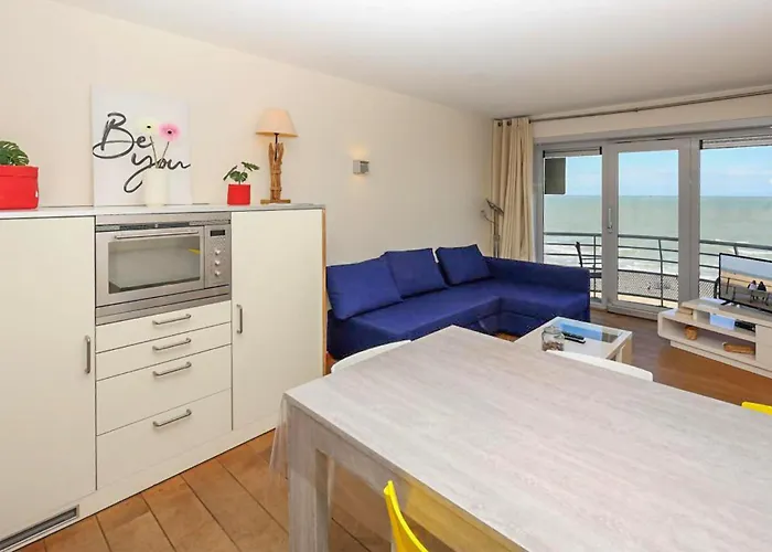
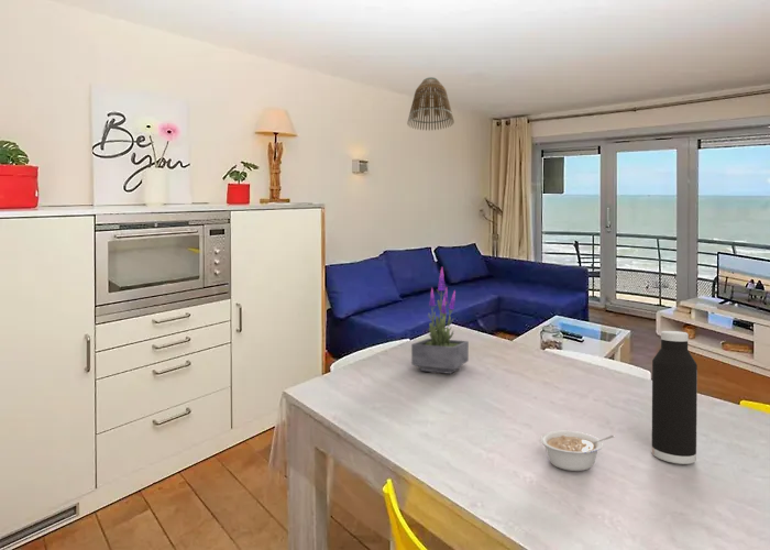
+ lamp shade (429, 101)
+ legume (572, 449)
+ water bottle (673, 394)
+ potted plant (440, 318)
